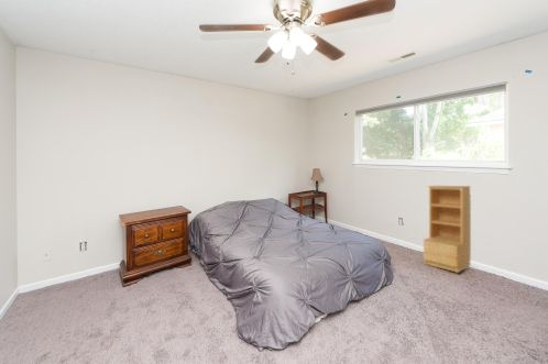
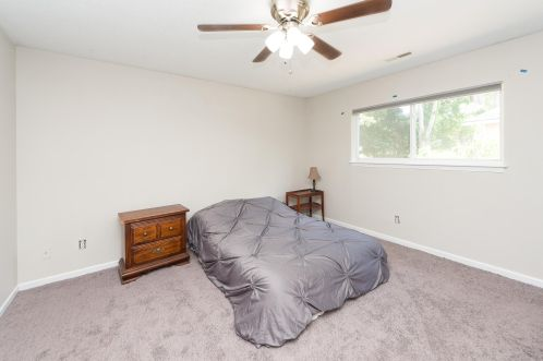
- bookshelf (446, 225)
